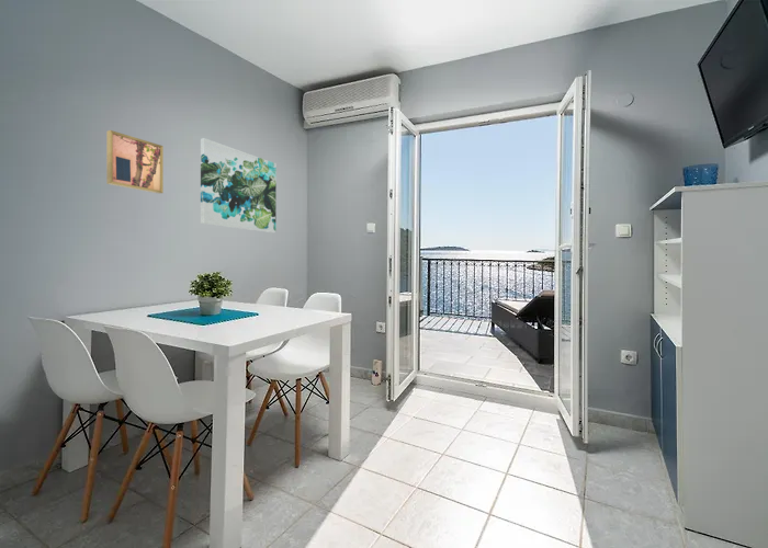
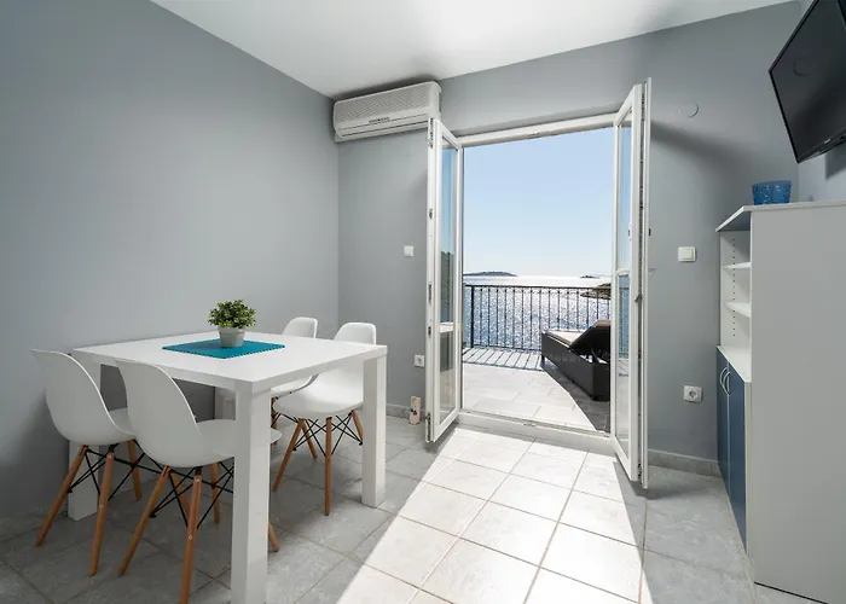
- wall art (241, 190)
- wall art (136, 163)
